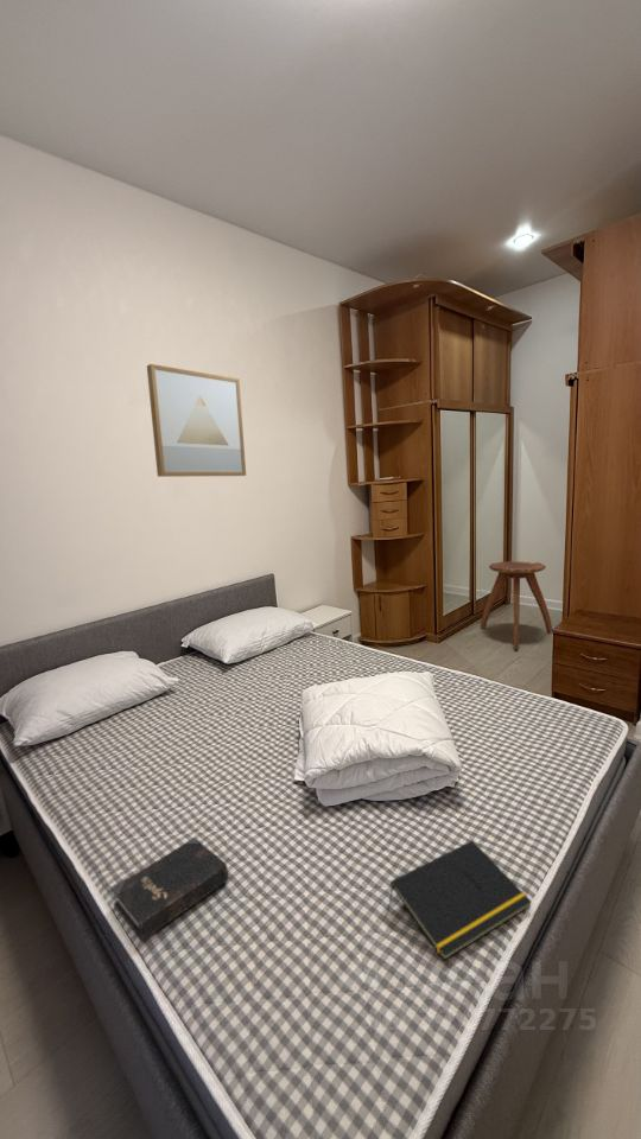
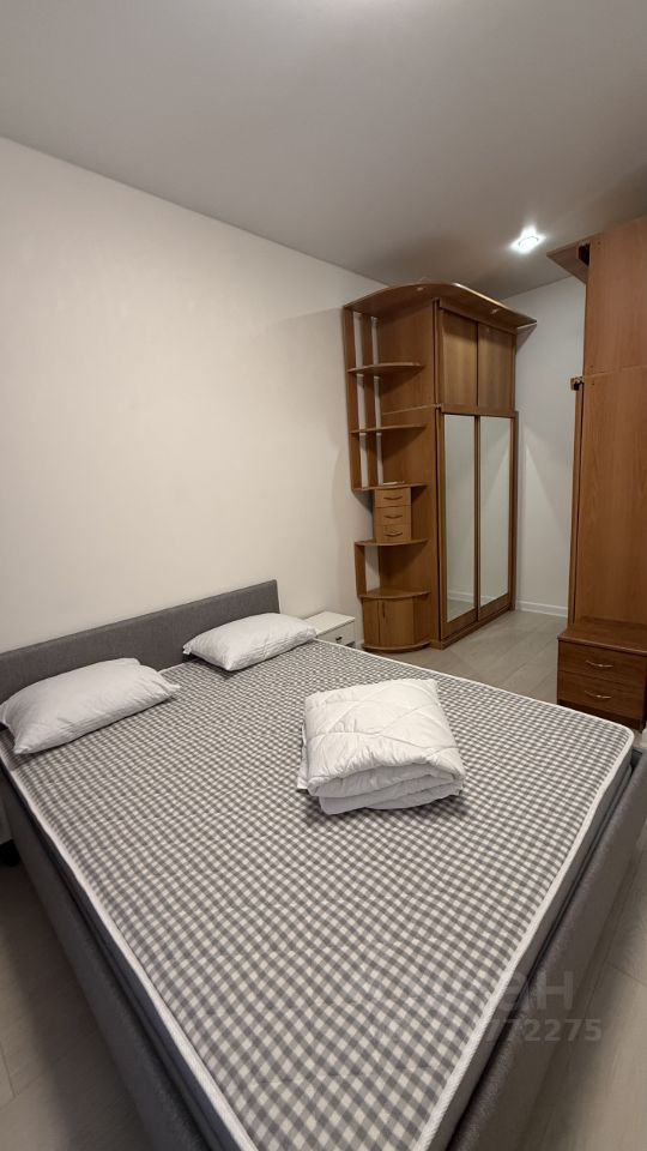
- wall art (199, 425)
- notepad (459, 892)
- hardback book (171, 884)
- stool (514, 602)
